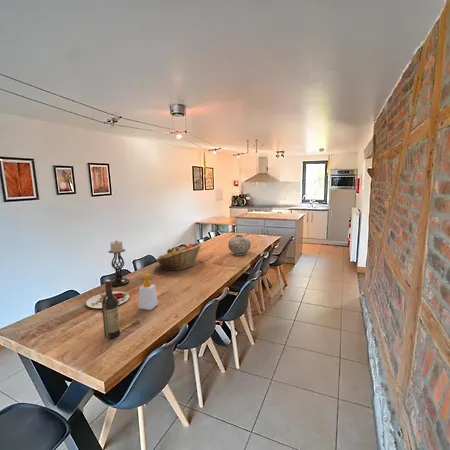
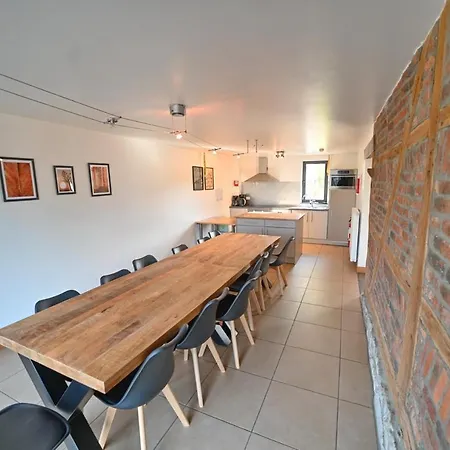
- wine bottle (110, 308)
- soap bottle (150, 290)
- plate (105, 295)
- fruit basket (180, 254)
- vase (239, 244)
- candle holder (118, 262)
